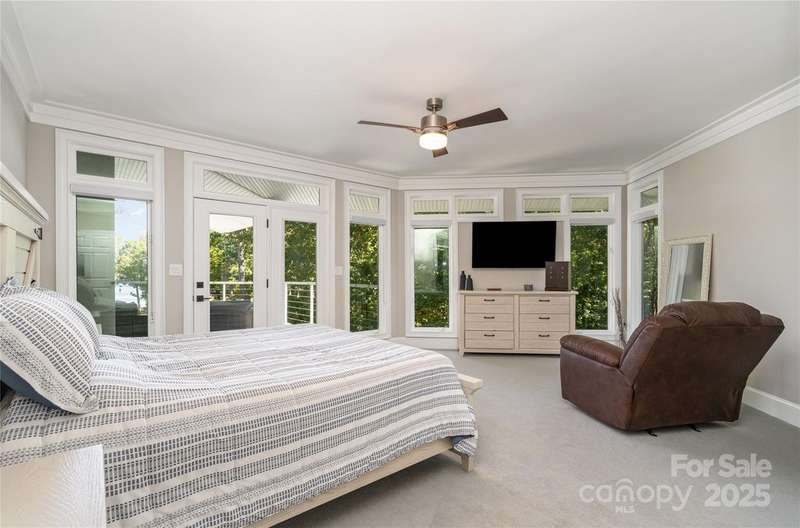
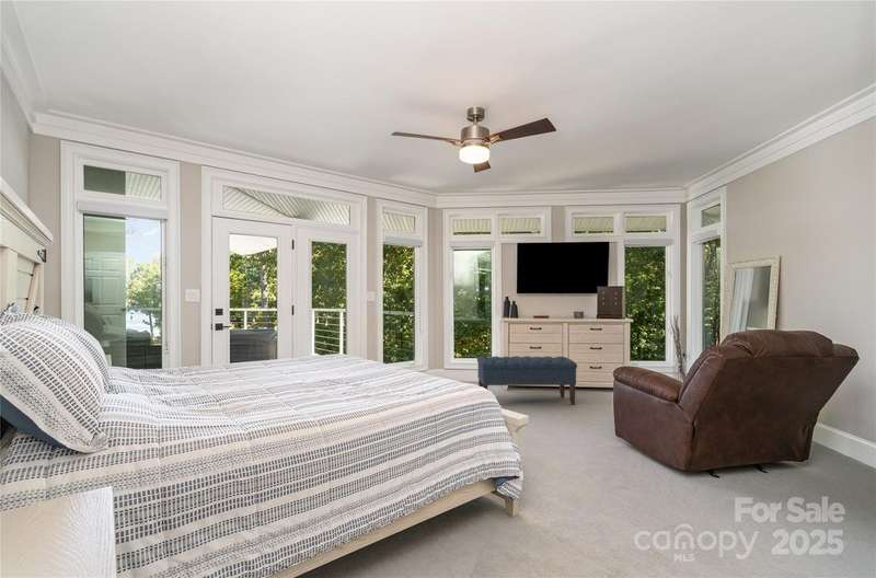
+ bench (525, 379)
